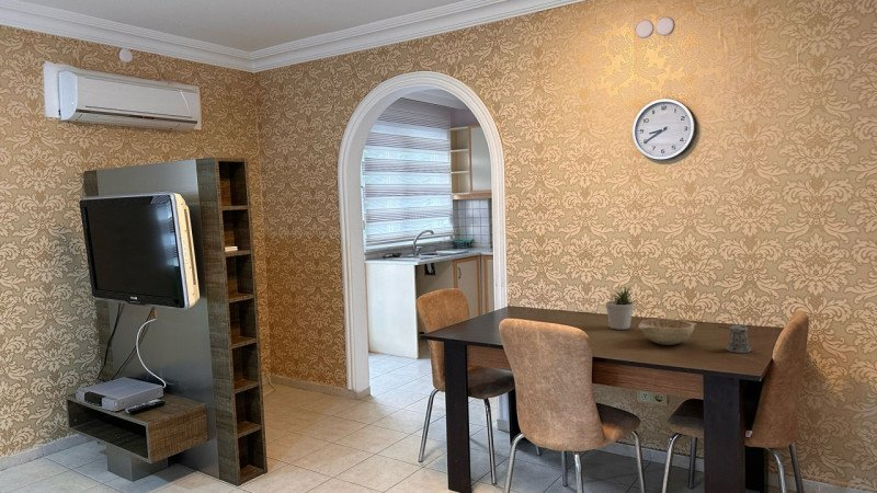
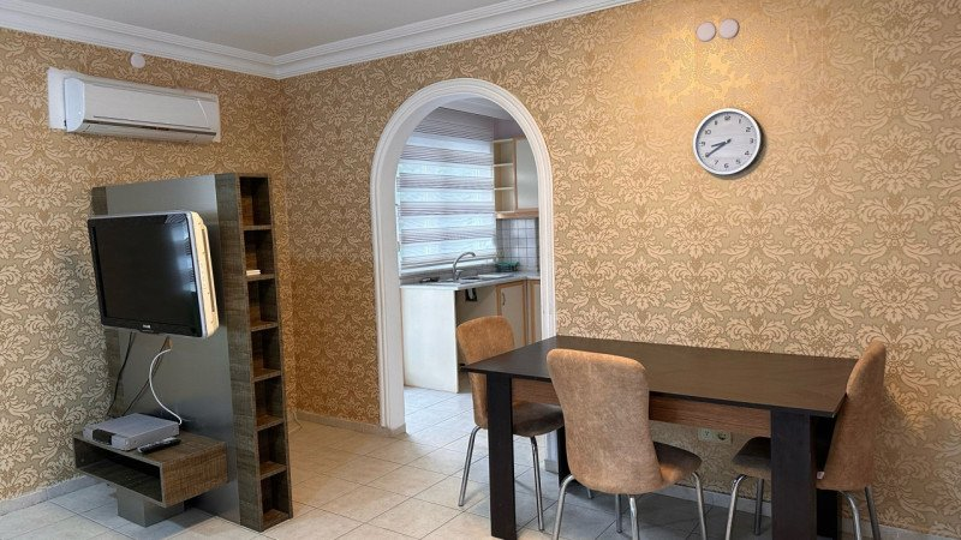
- potted plant (620, 306)
- pepper shaker (736, 336)
- decorative bowl (667, 332)
